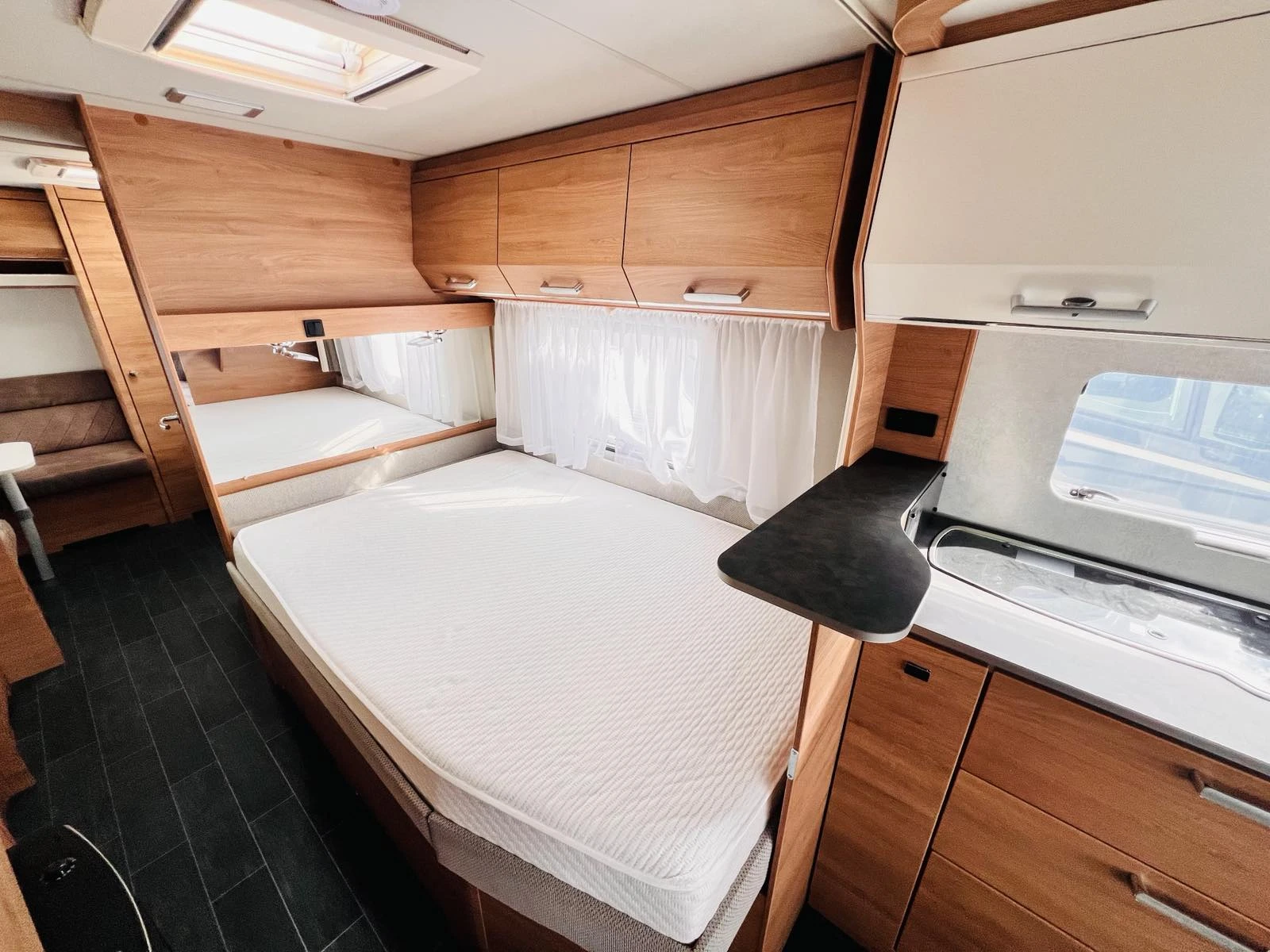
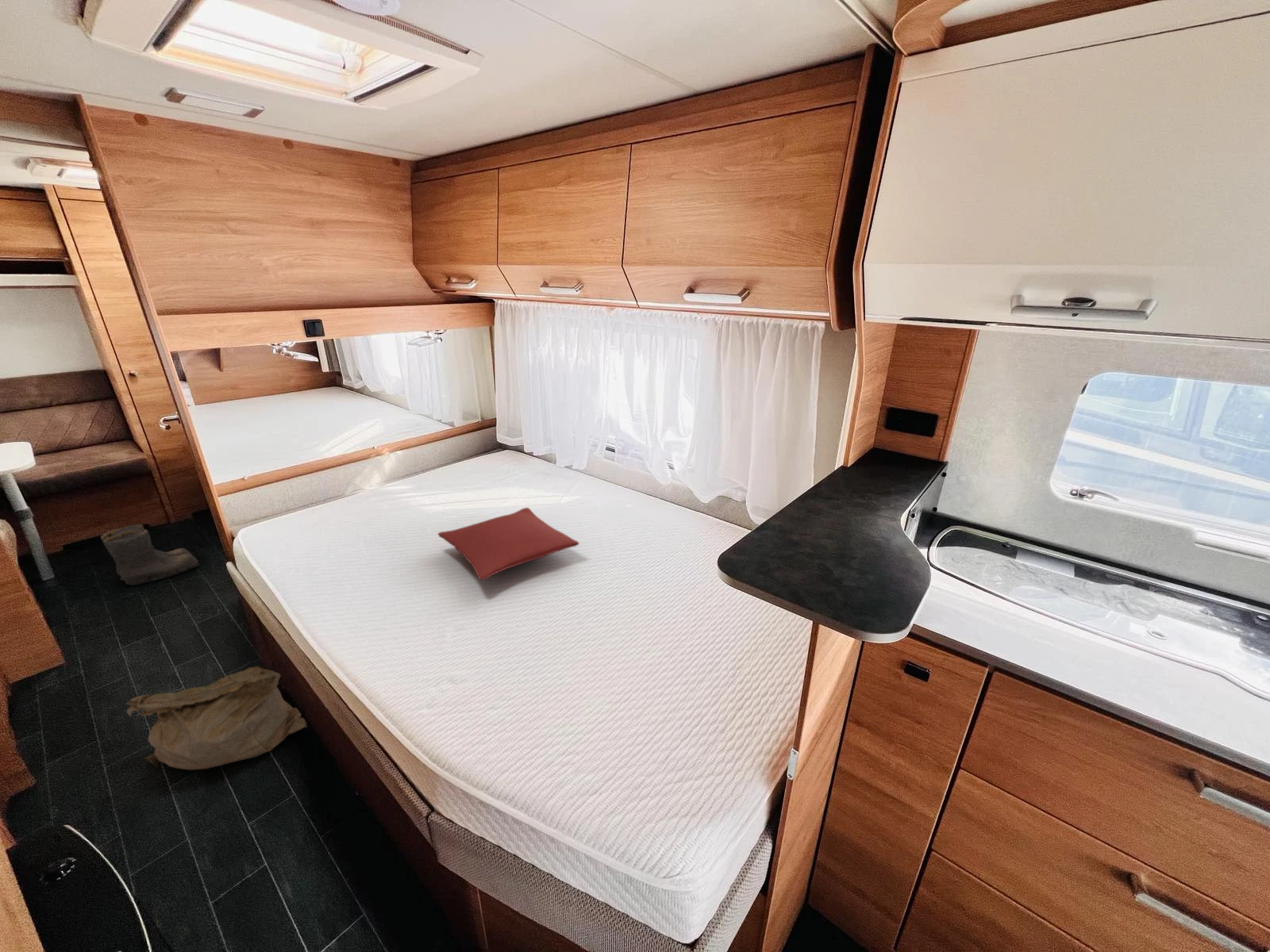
+ pillow (507, 540)
+ boots (152, 550)
+ bag (218, 712)
